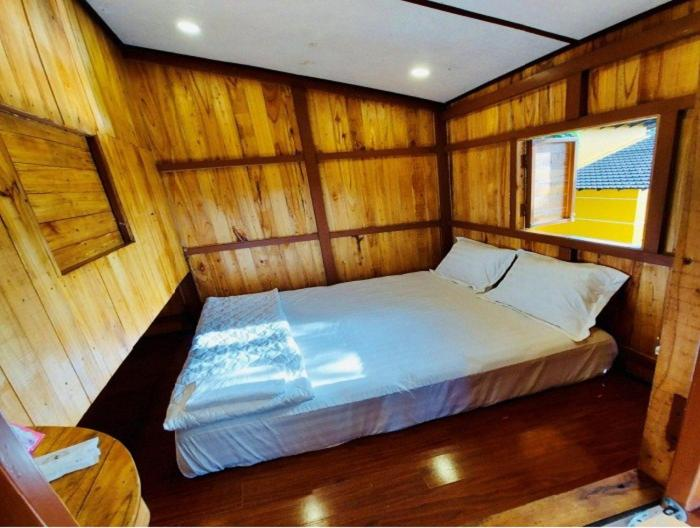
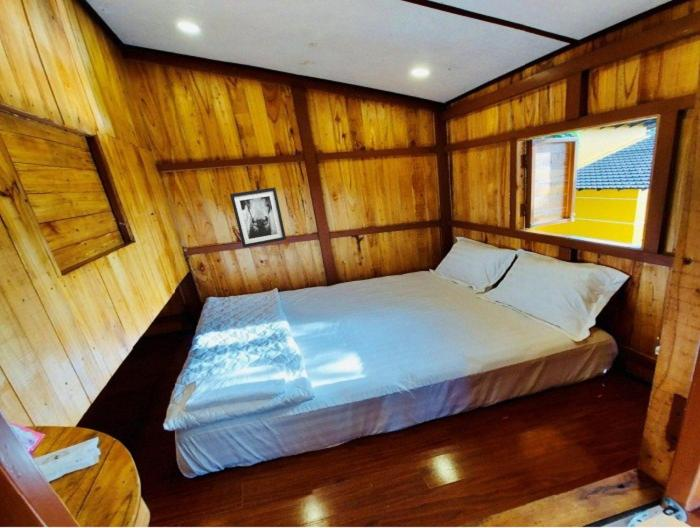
+ wall art (259, 217)
